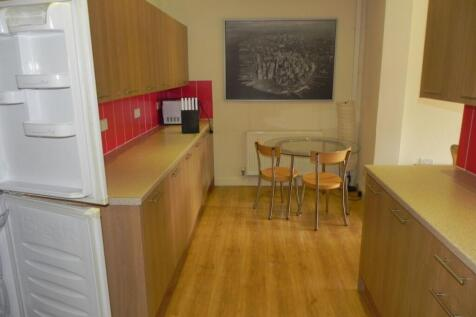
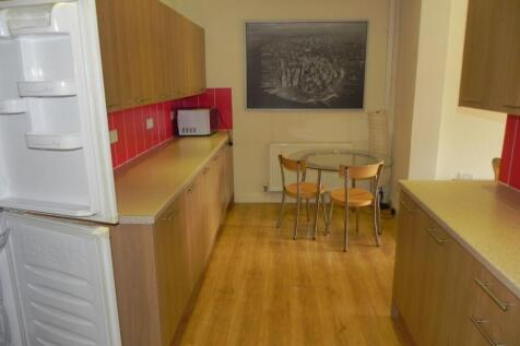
- knife block (189, 115)
